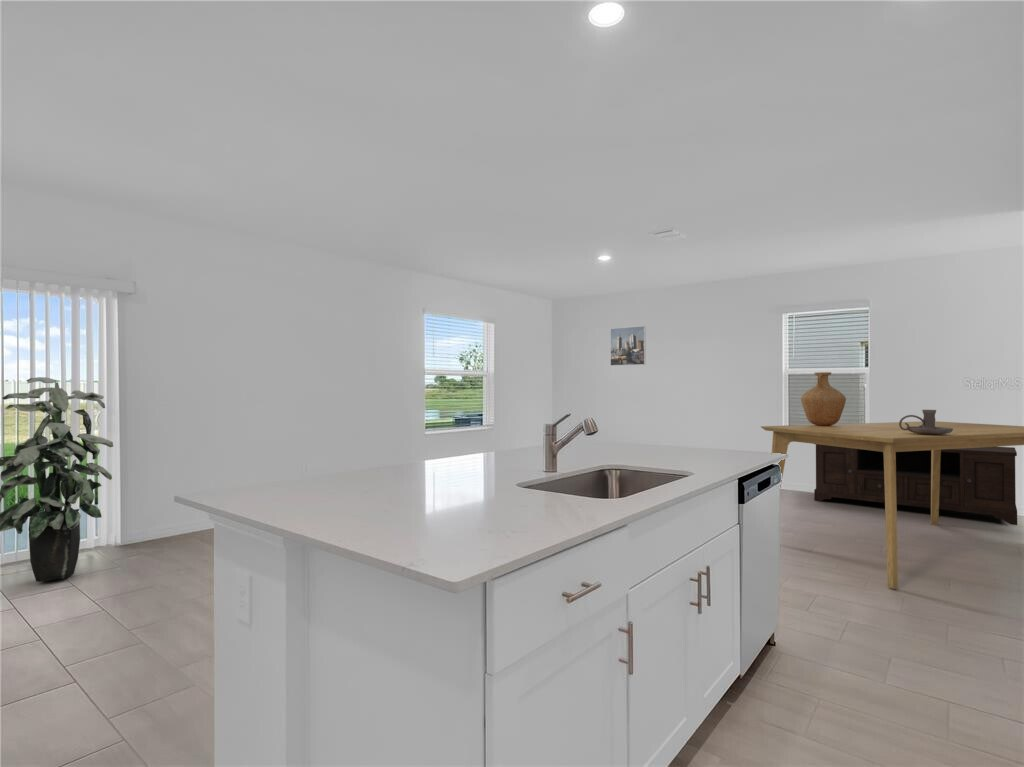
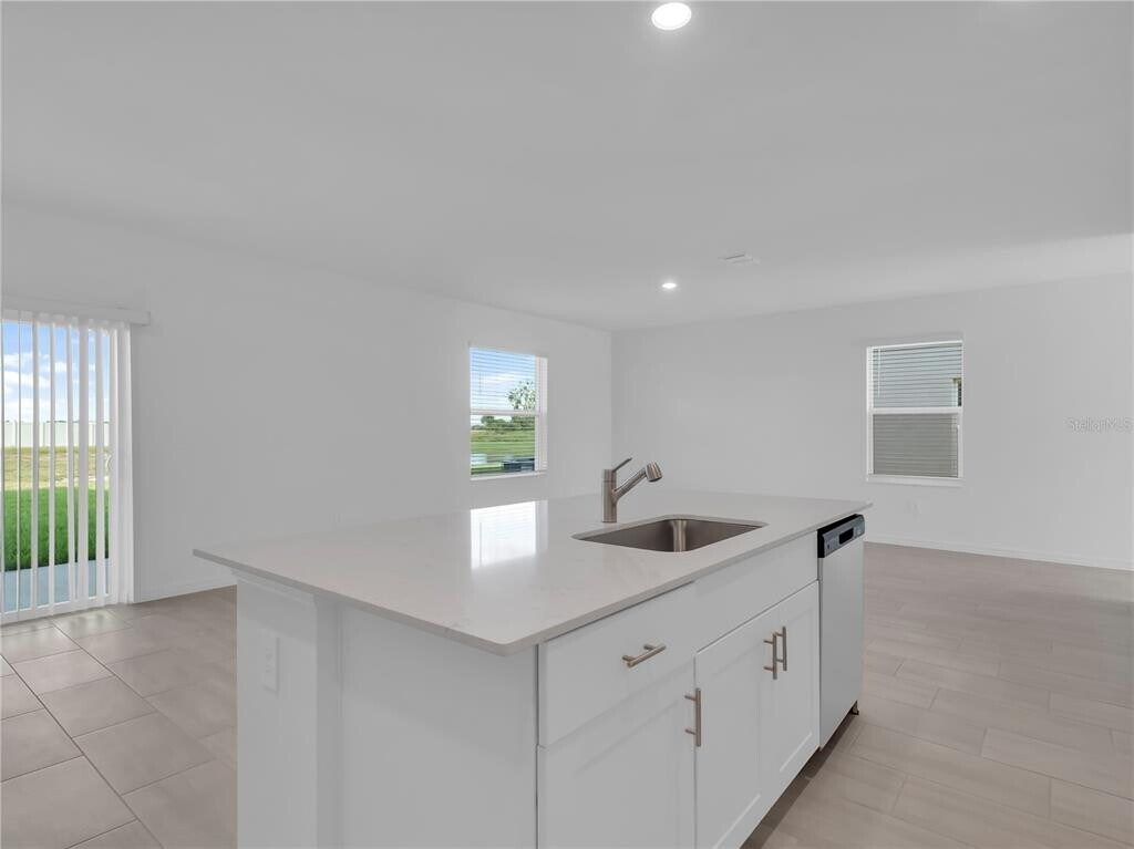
- candle holder (924, 421)
- media console (908, 476)
- dining table (931, 489)
- indoor plant (50, 477)
- vase (822, 398)
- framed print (627, 346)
